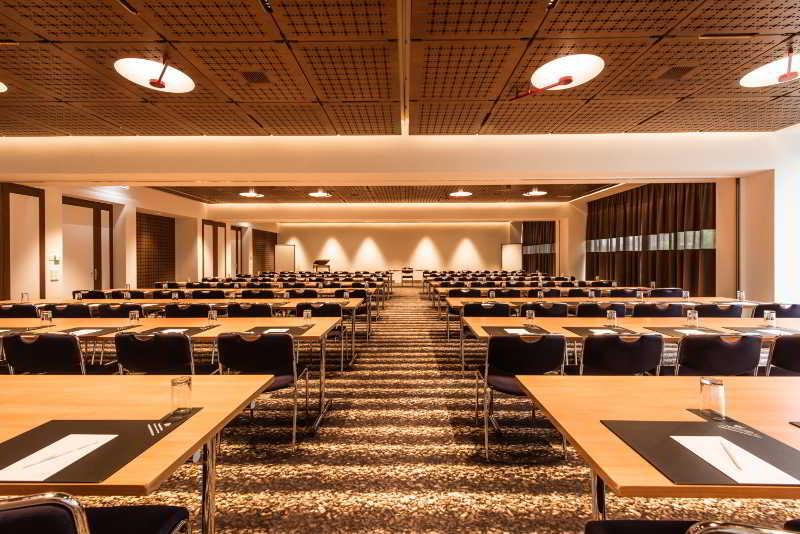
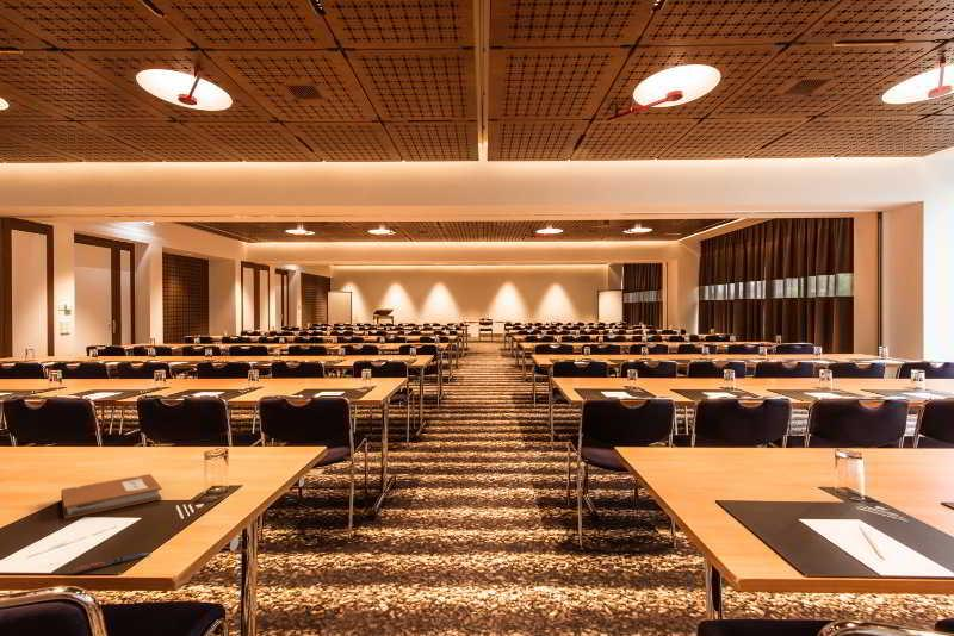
+ notebook (113, 493)
+ pen (113, 561)
